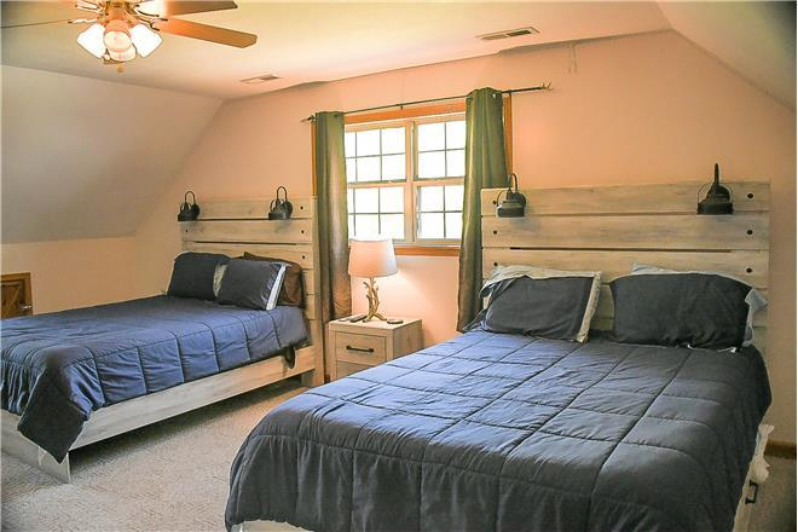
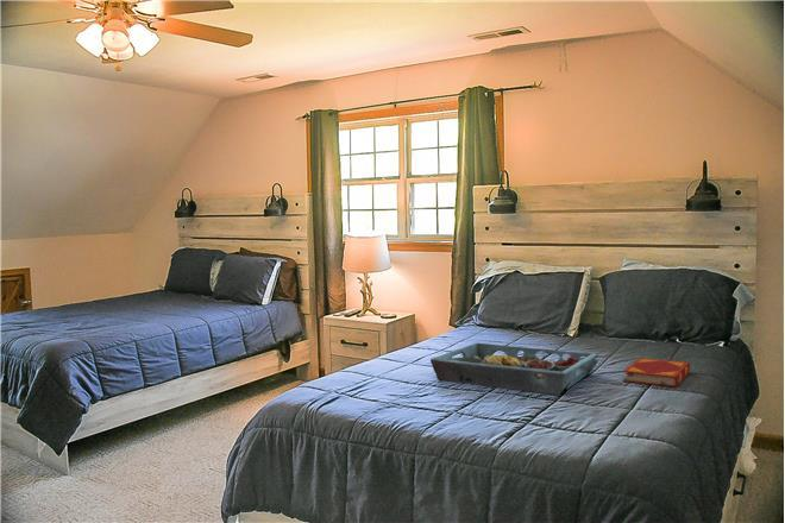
+ serving tray (514, 365)
+ hardback book (657, 371)
